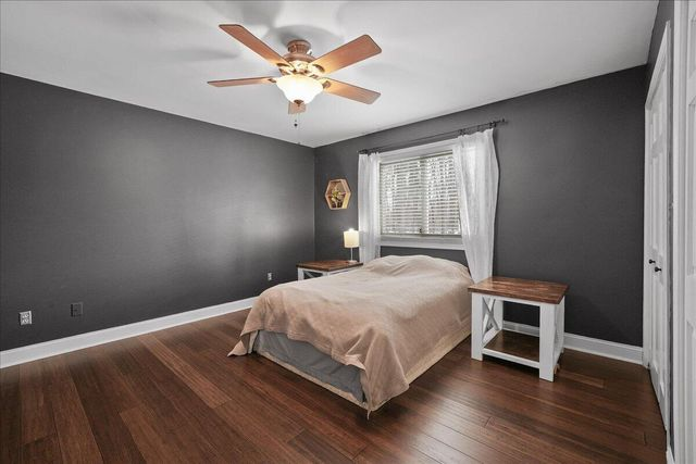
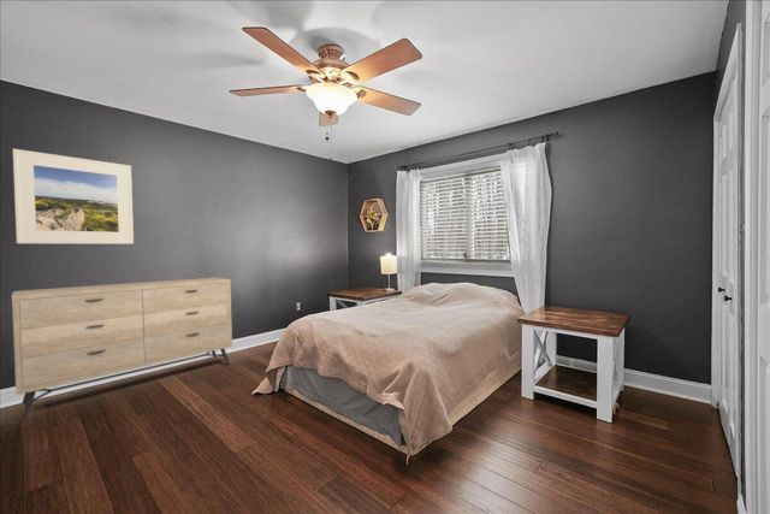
+ dresser (138, 333)
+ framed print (78, 201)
